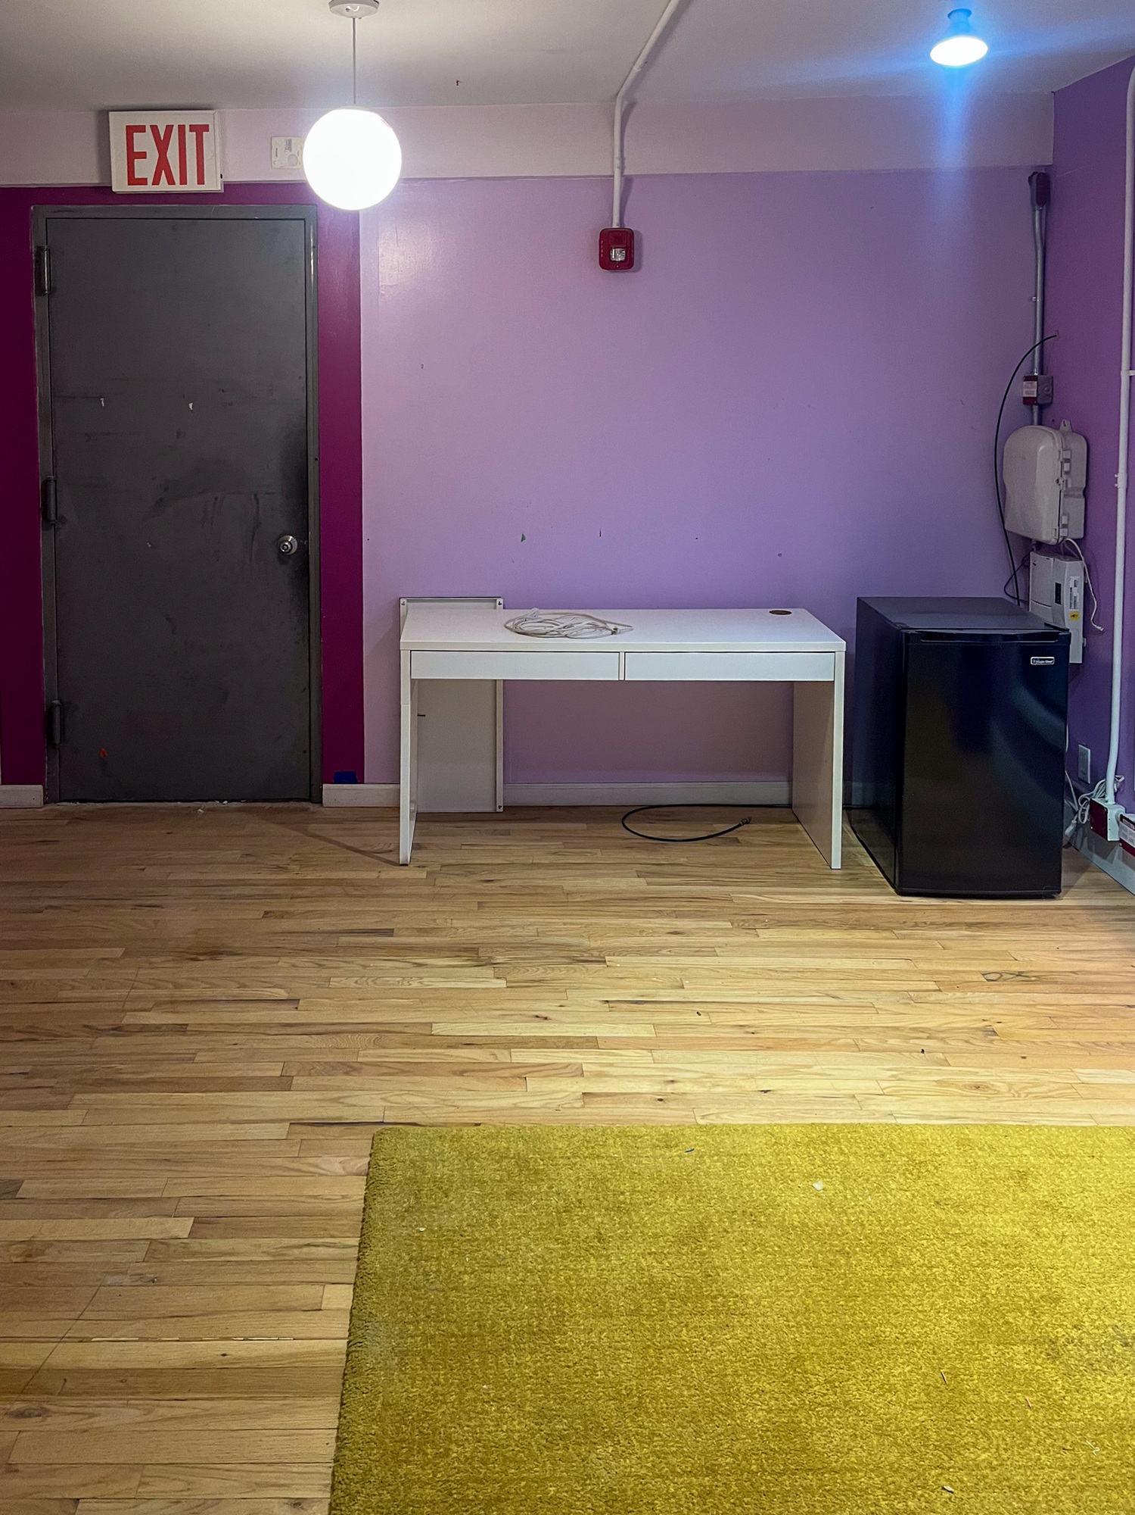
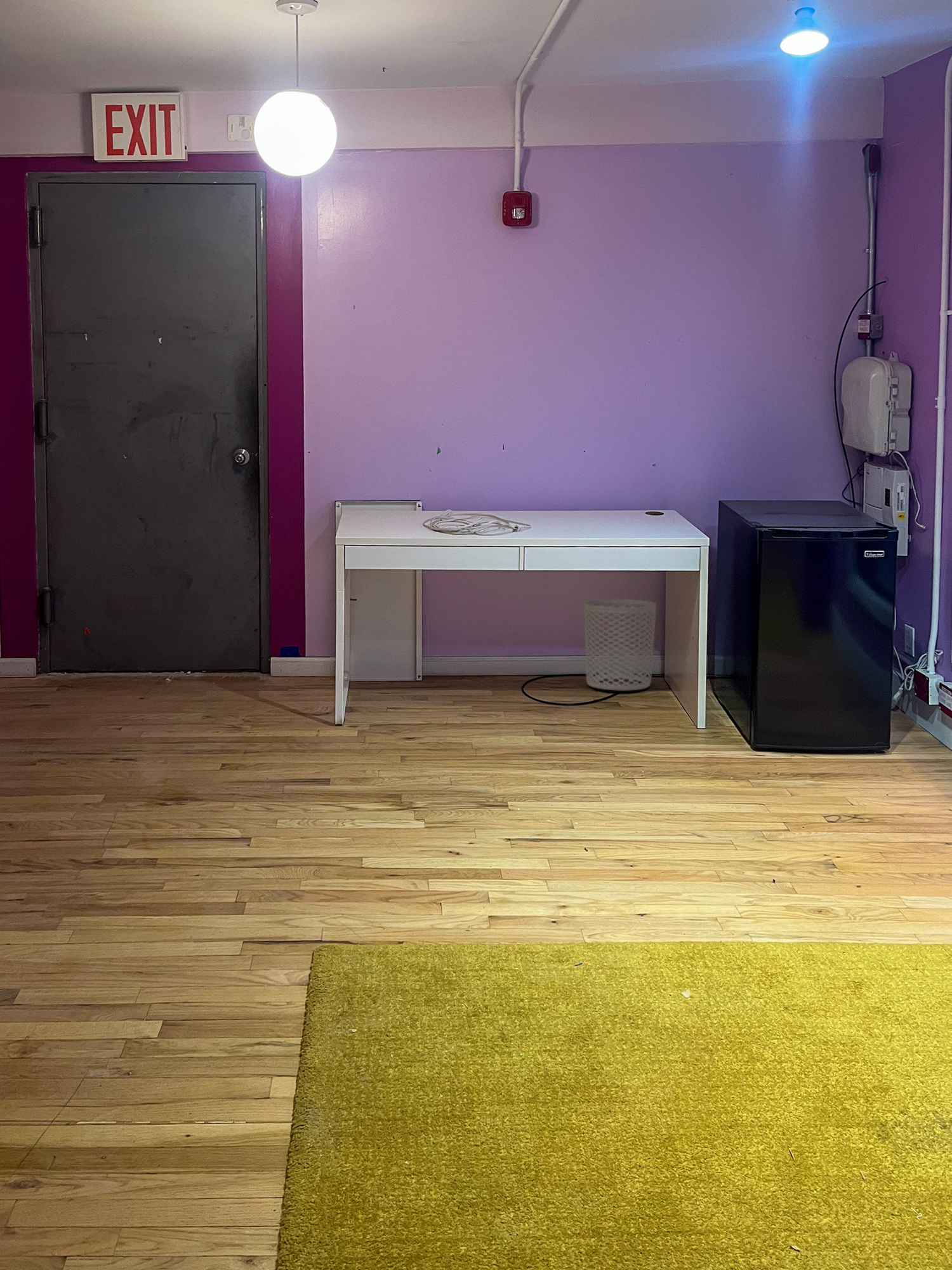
+ waste bin (619, 645)
